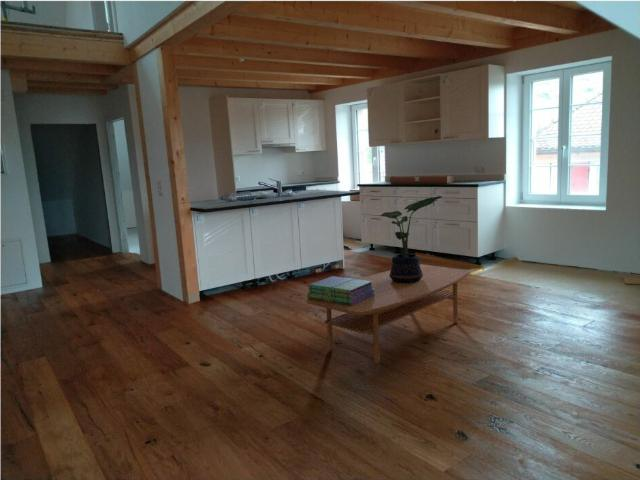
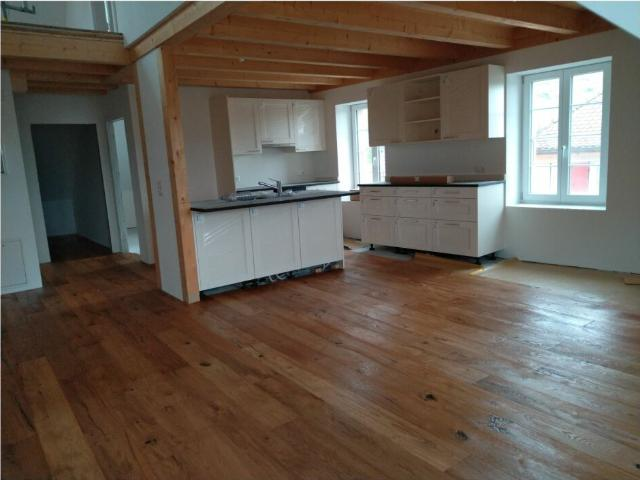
- potted plant (405, 240)
- stack of books (340, 289)
- coffee table (395, 309)
